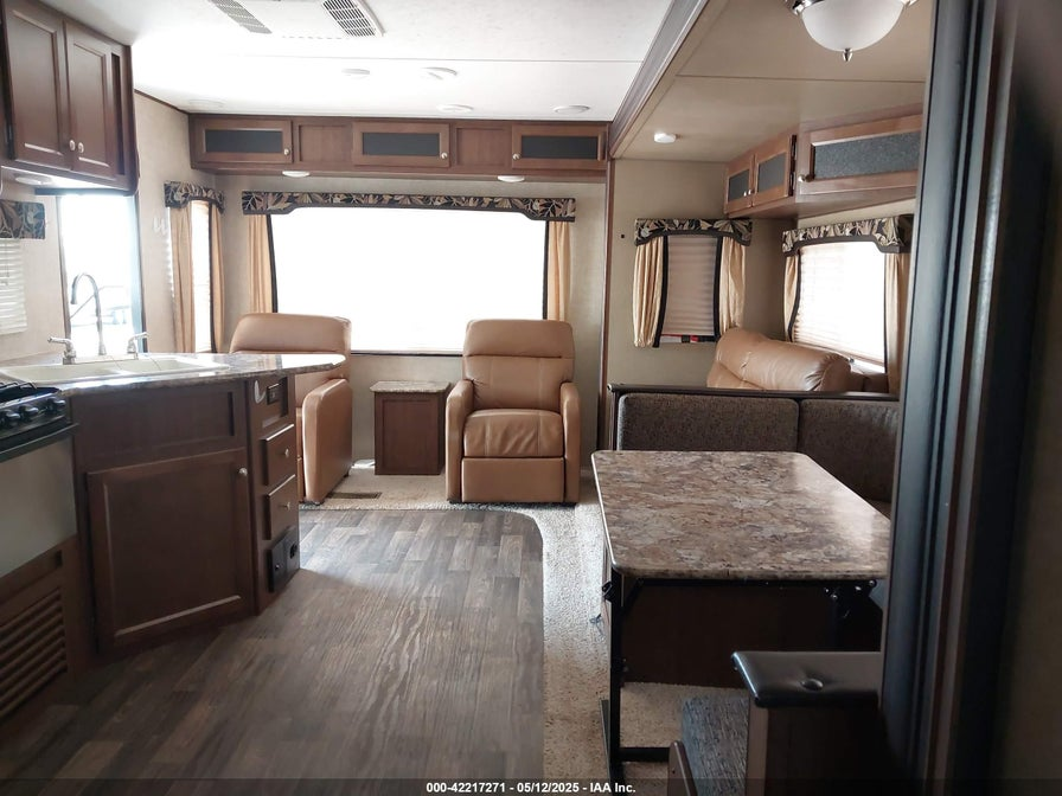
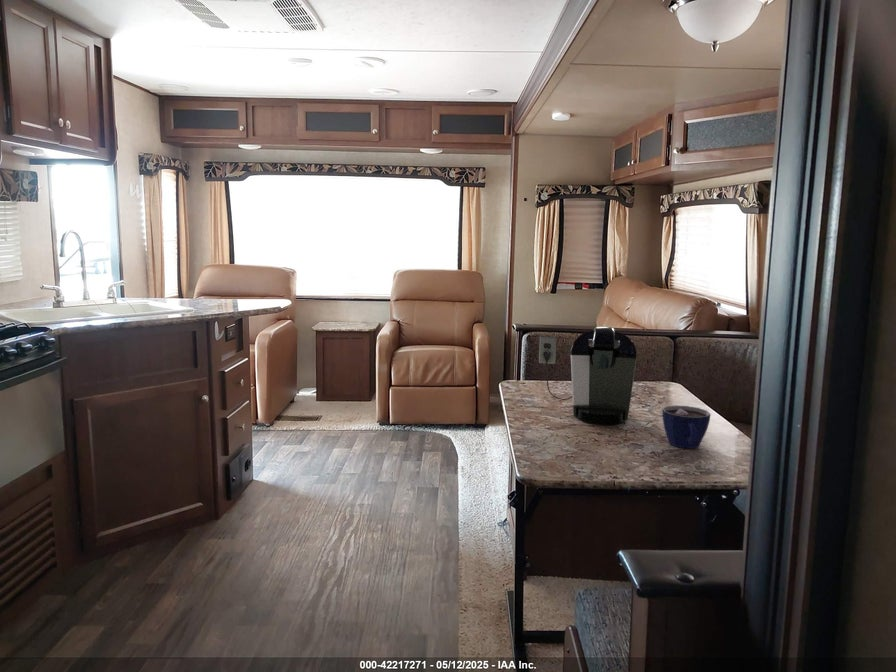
+ cup (686, 429)
+ coffee maker (584, 370)
